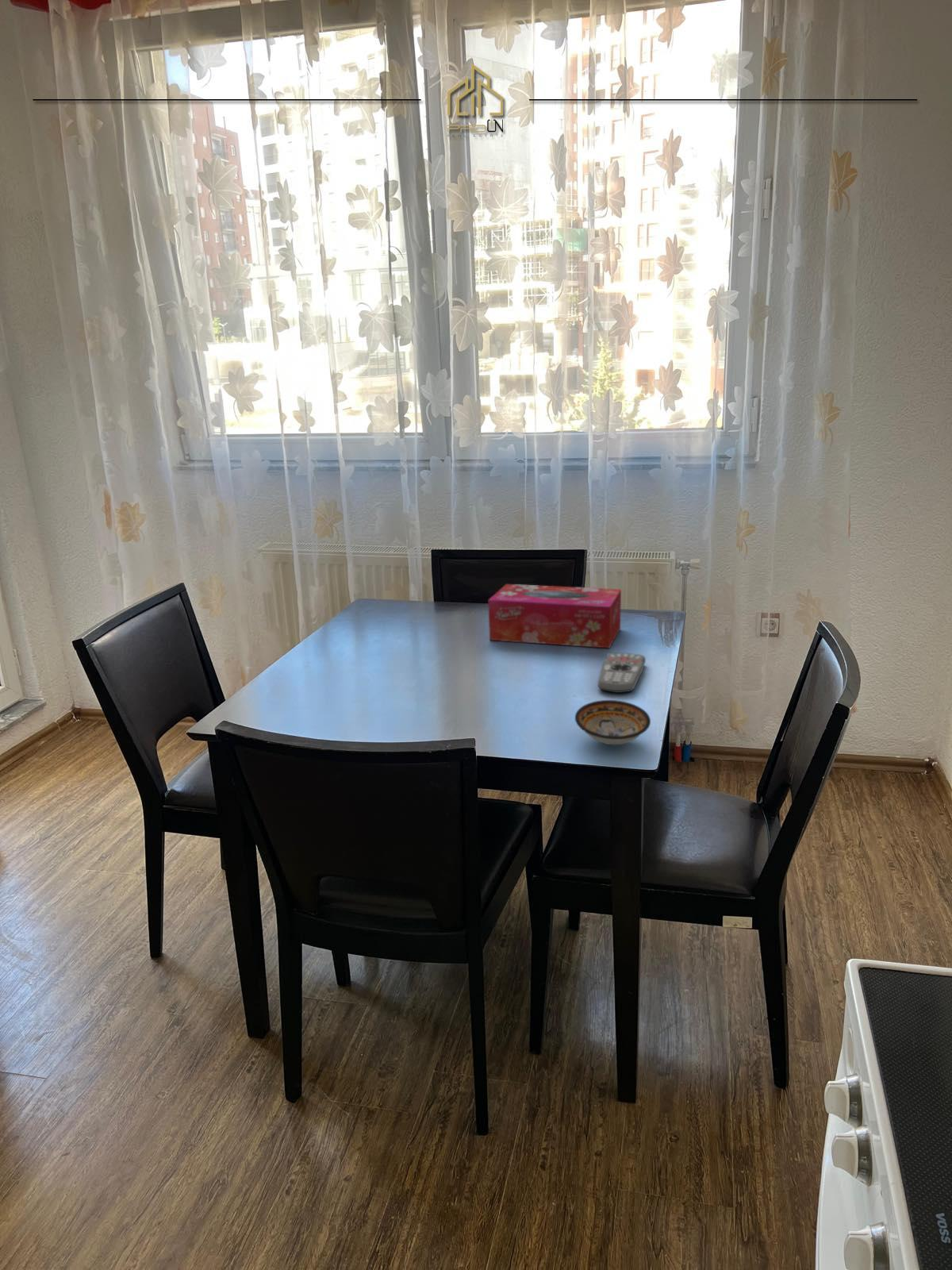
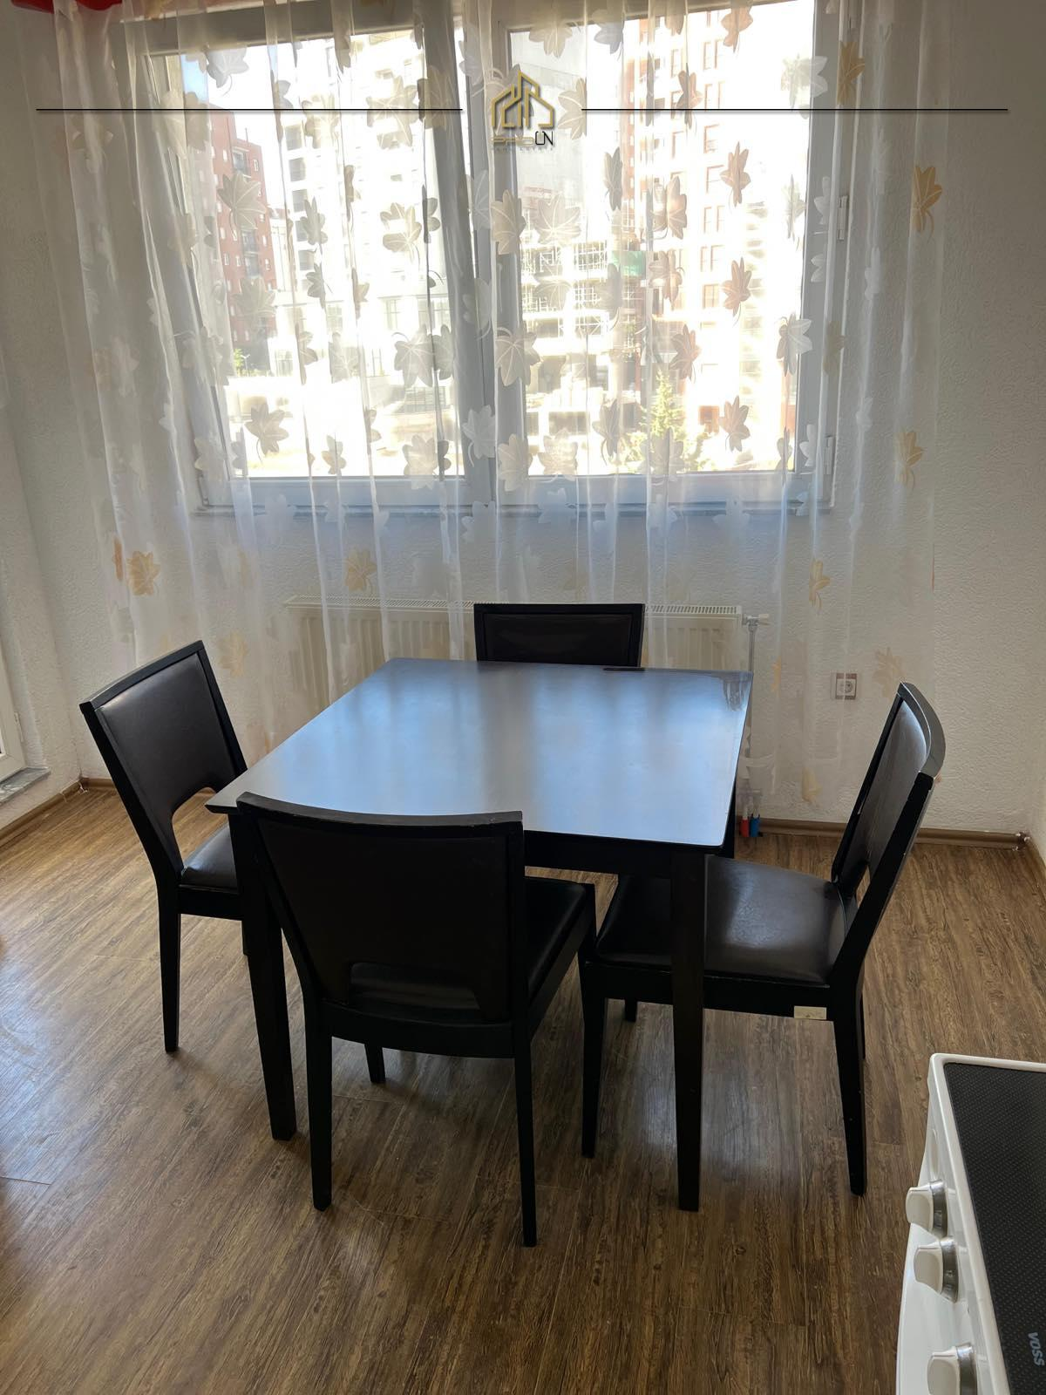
- remote control (620, 672)
- tissue box (555, 614)
- ceramic bowl (612, 729)
